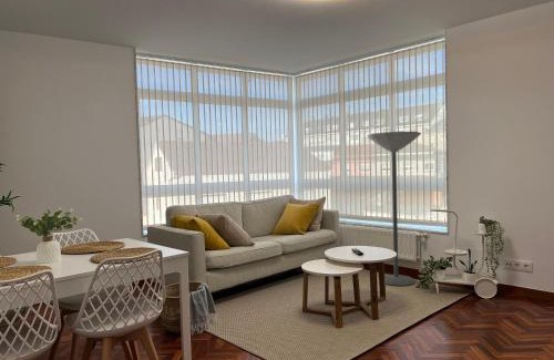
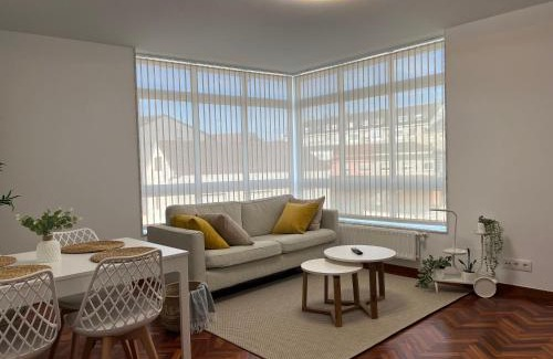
- floor lamp (394, 207)
